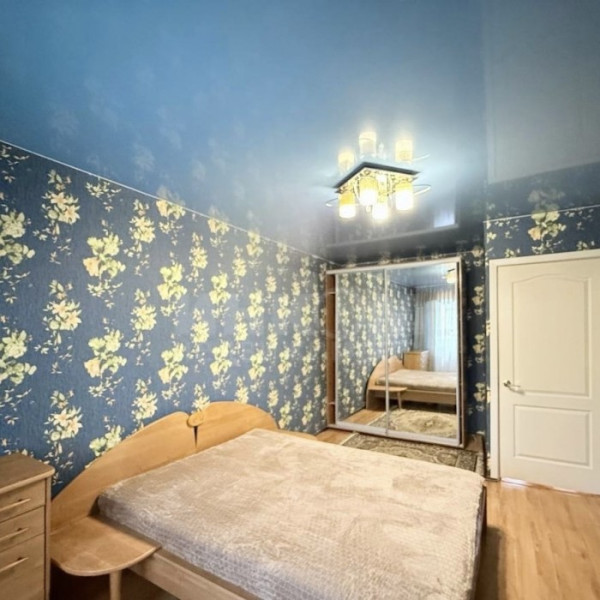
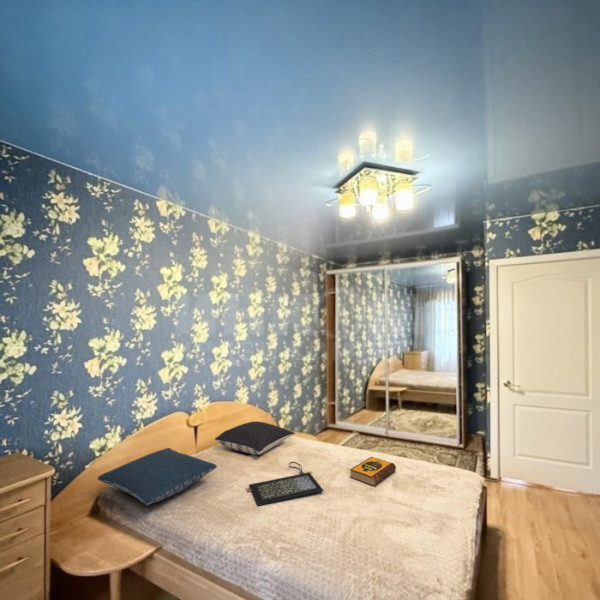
+ hardback book (373, 470)
+ clutch bag (288, 485)
+ pillow (255, 436)
+ pillow (159, 473)
